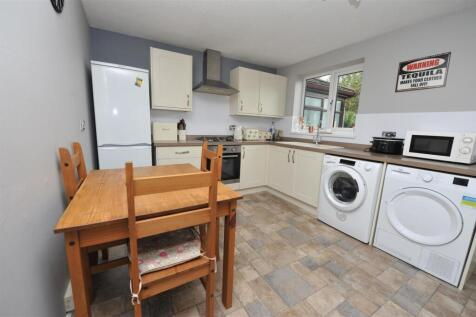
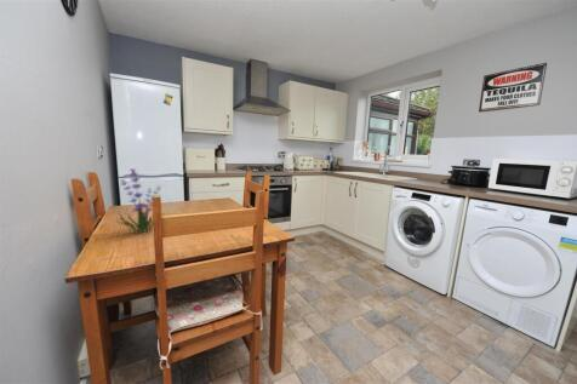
+ plant (138, 200)
